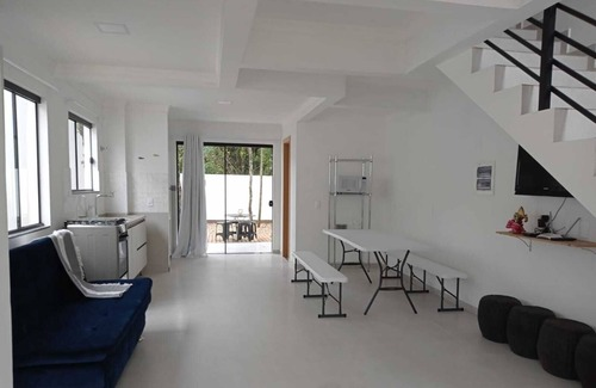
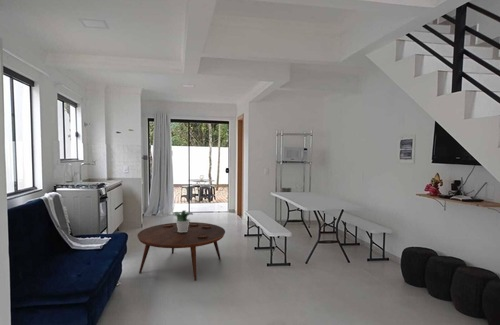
+ potted plant (182, 223)
+ coffee table (182, 247)
